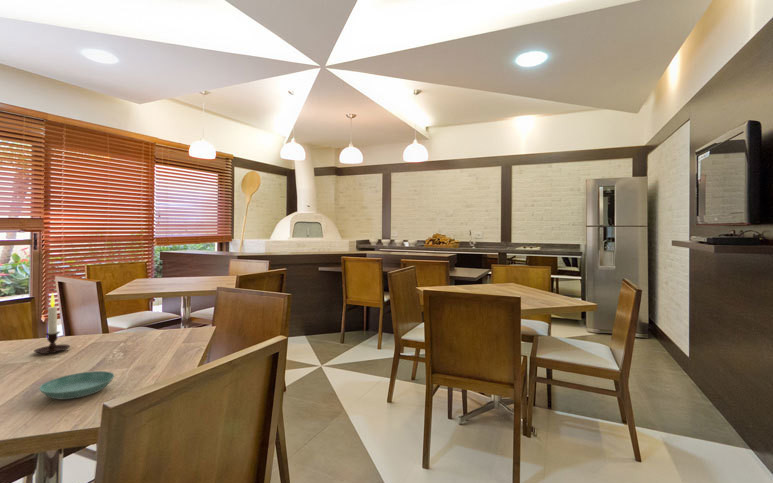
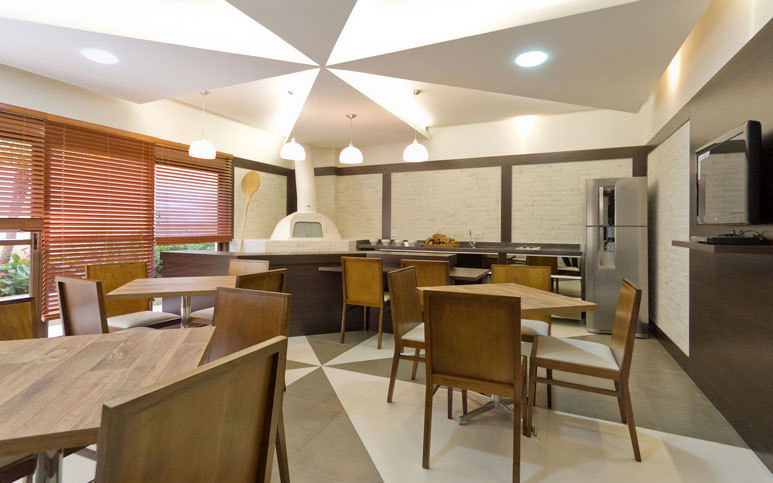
- candle (52, 322)
- saucer (78, 385)
